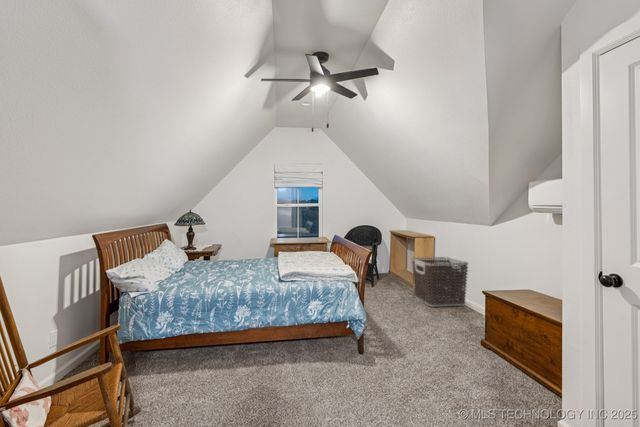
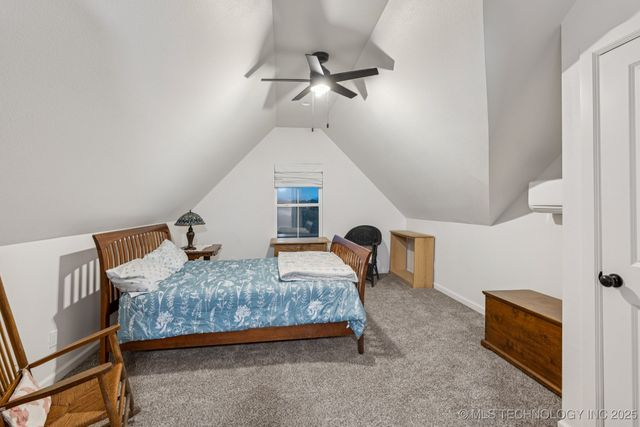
- clothes hamper (438, 280)
